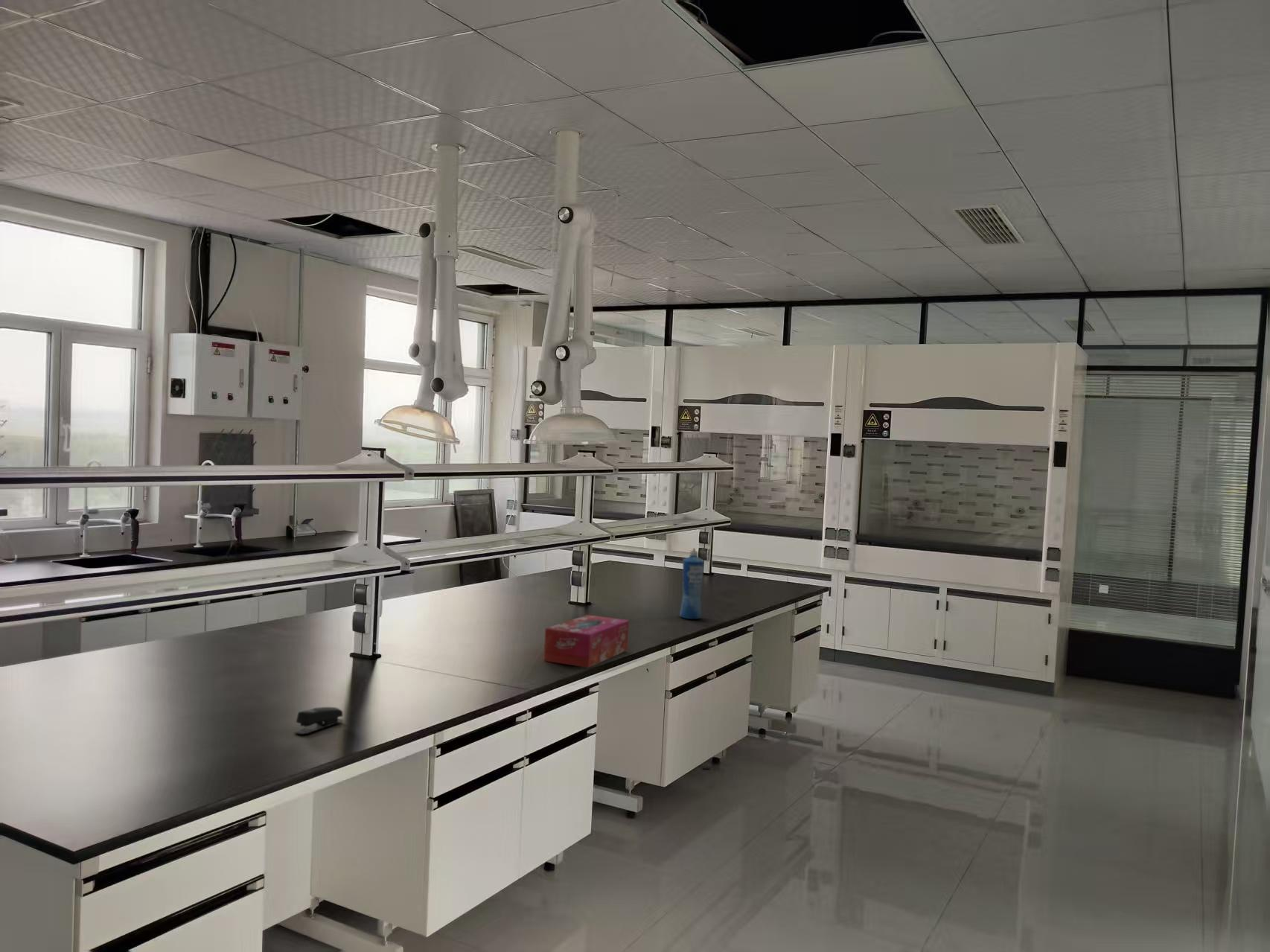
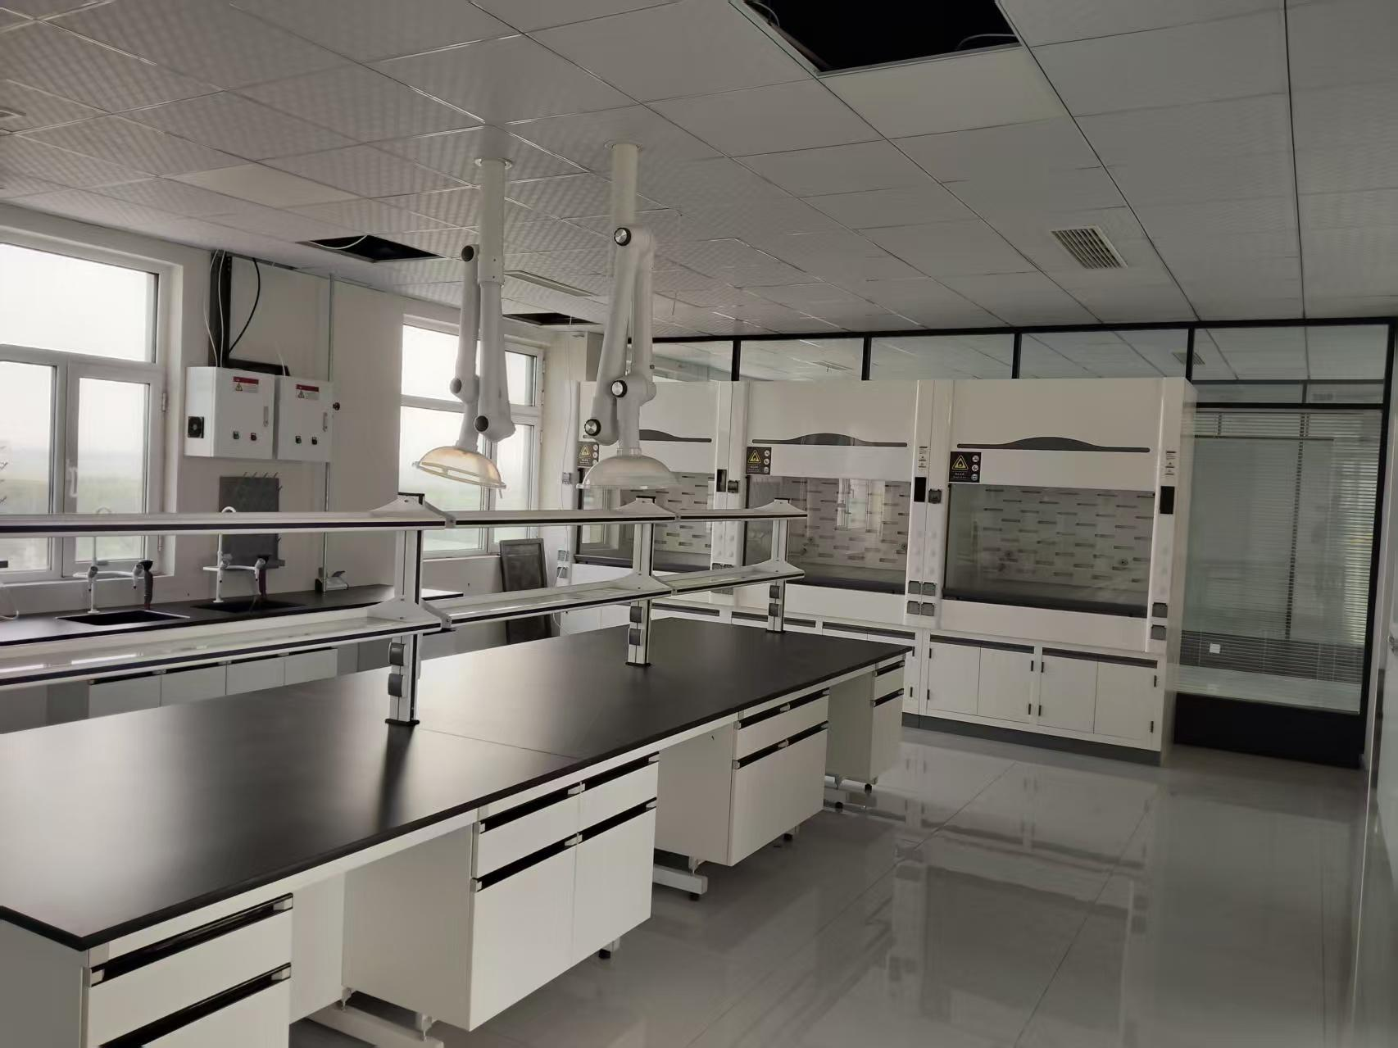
- squeeze bottle (692, 583)
- tissue box (587, 639)
- stapler (320, 716)
